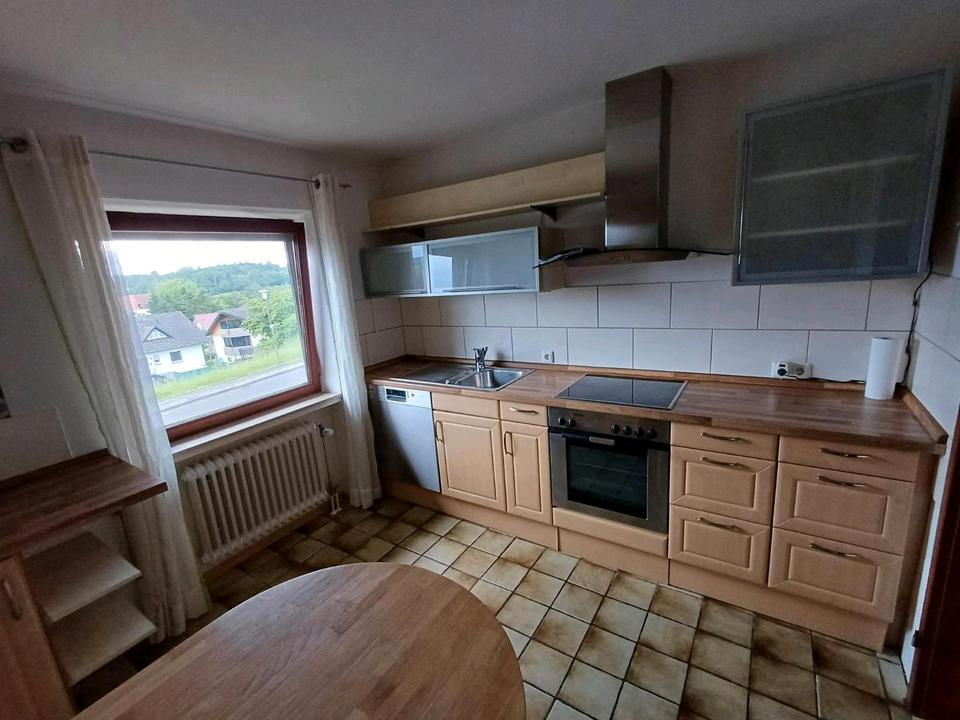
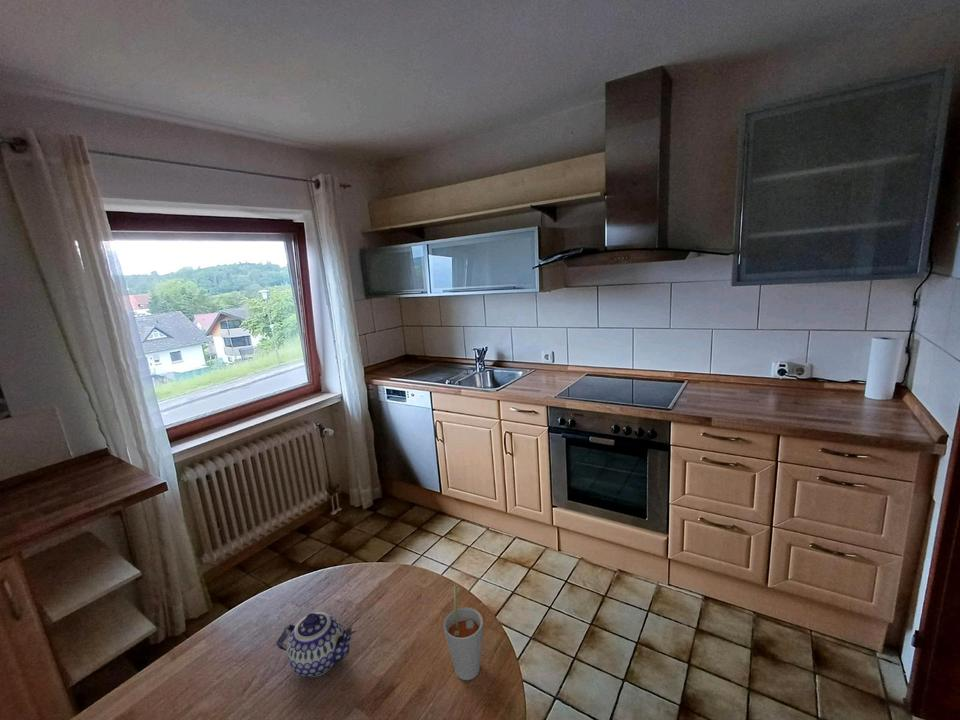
+ cup (464, 633)
+ teapot (316, 638)
